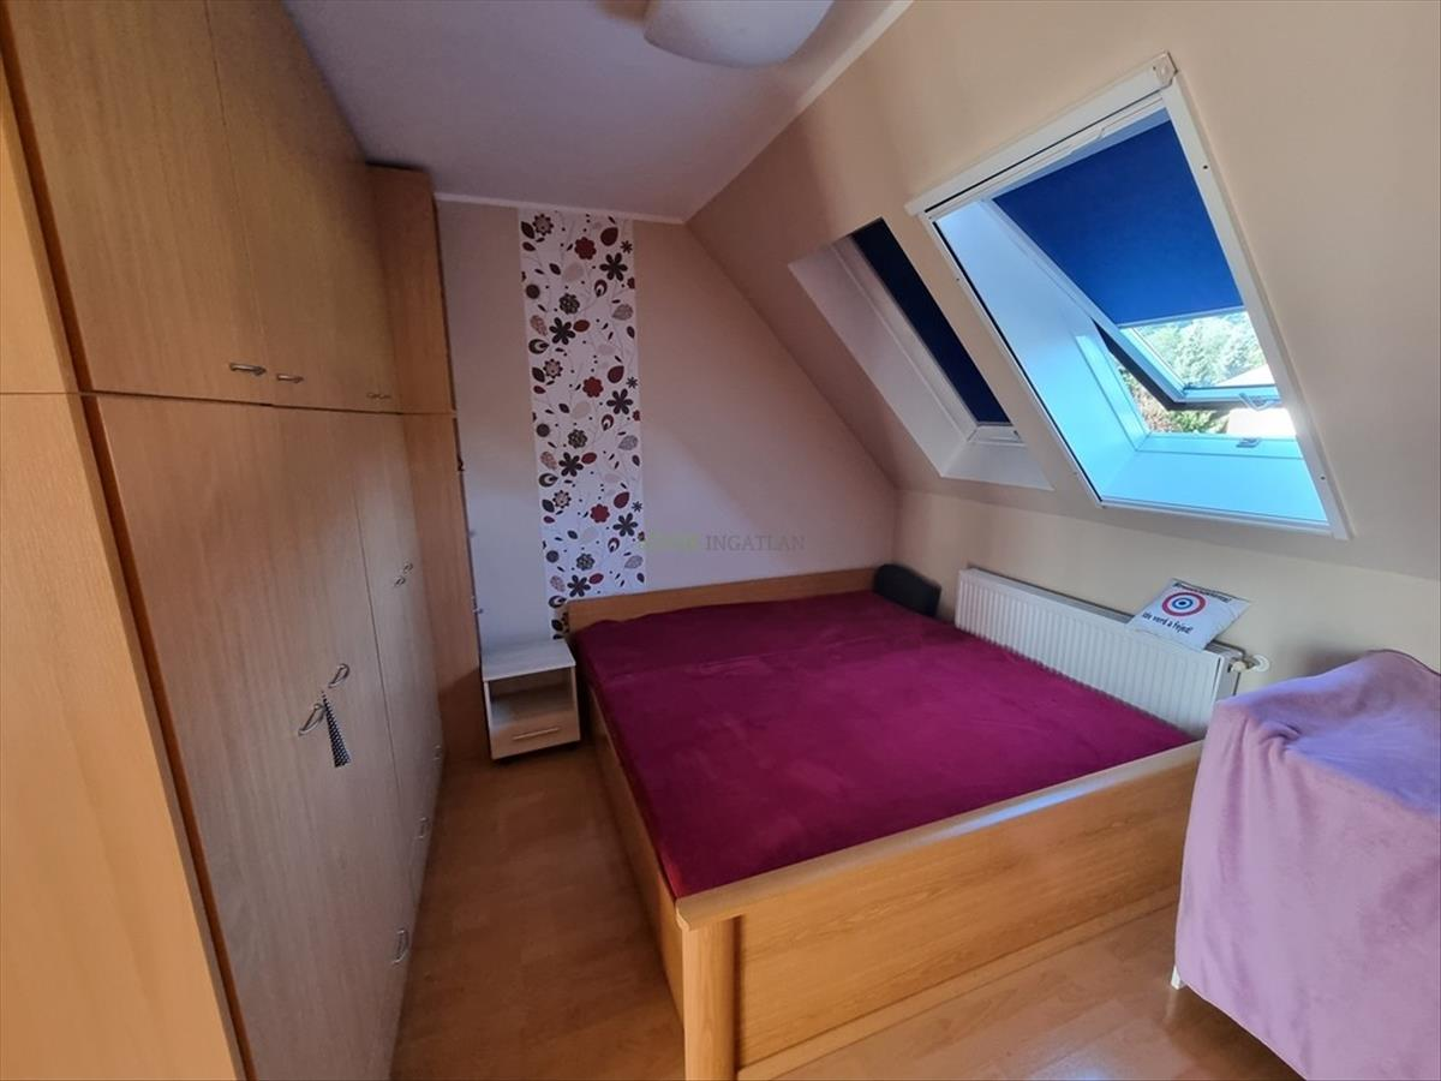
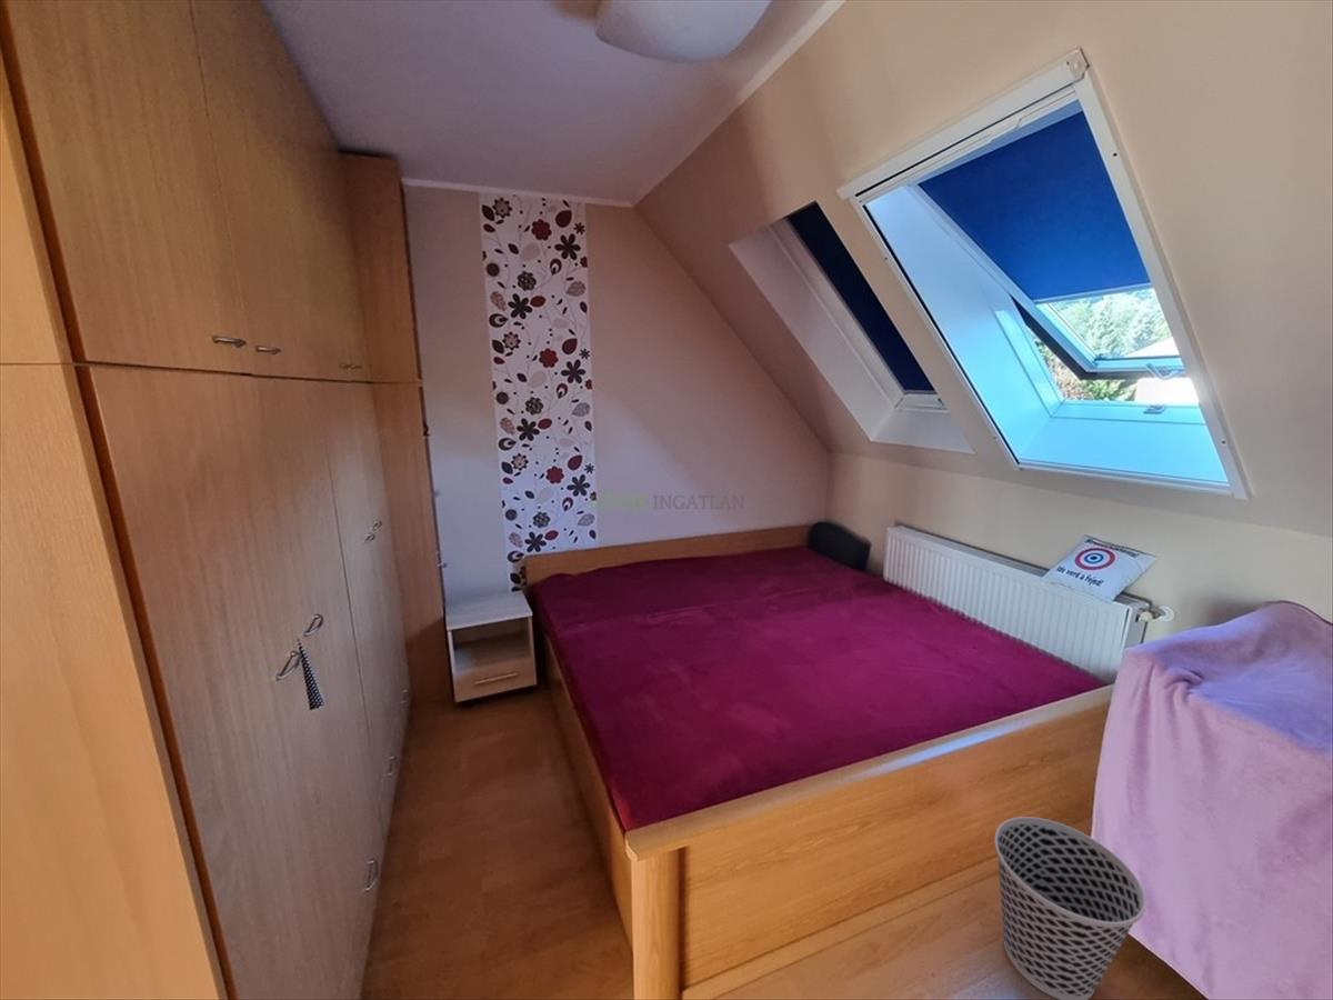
+ wastebasket (1055, 912)
